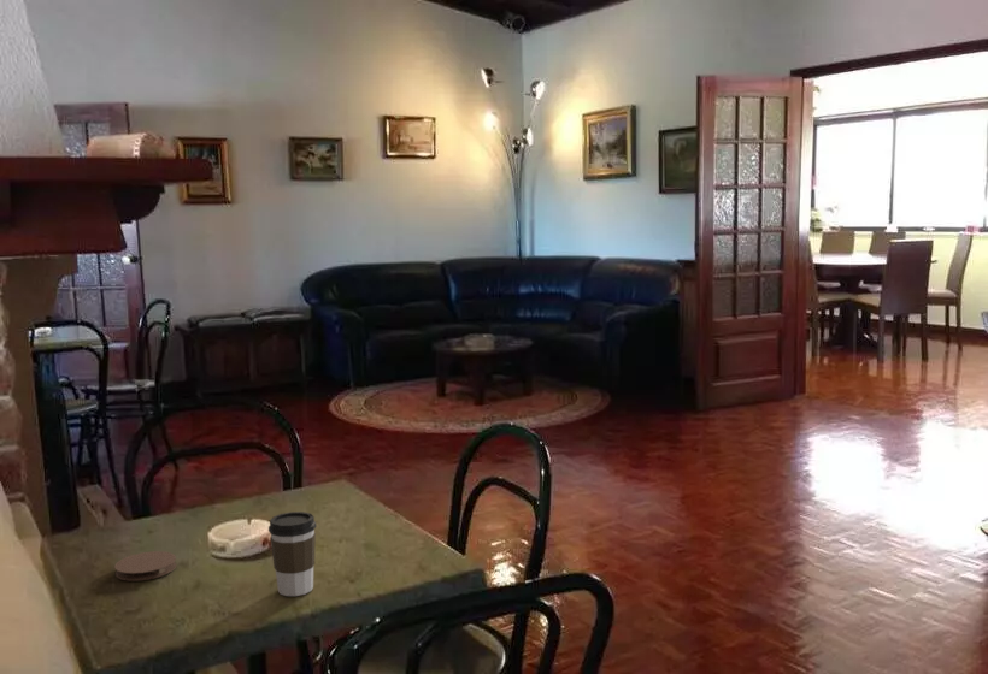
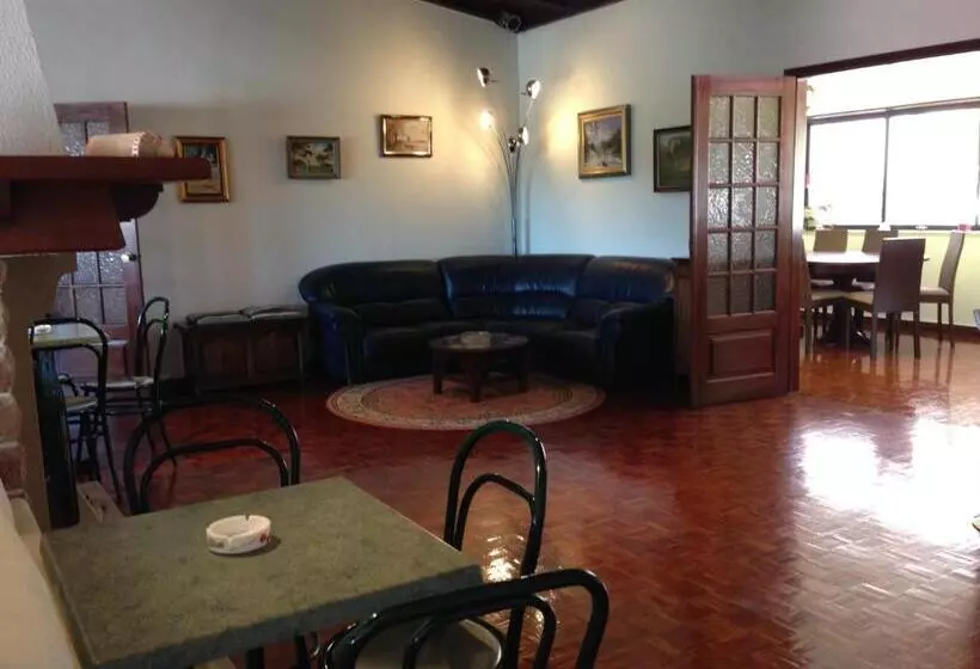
- coaster (146, 564)
- coffee cup (293, 554)
